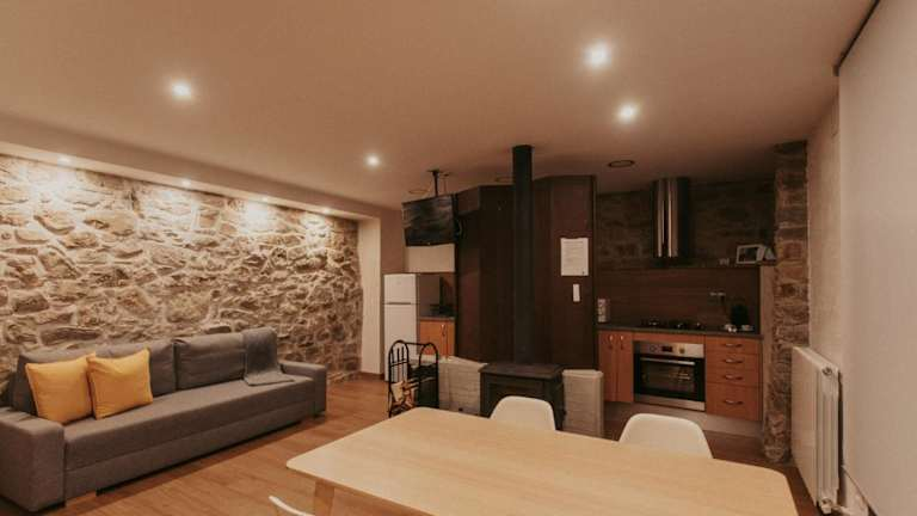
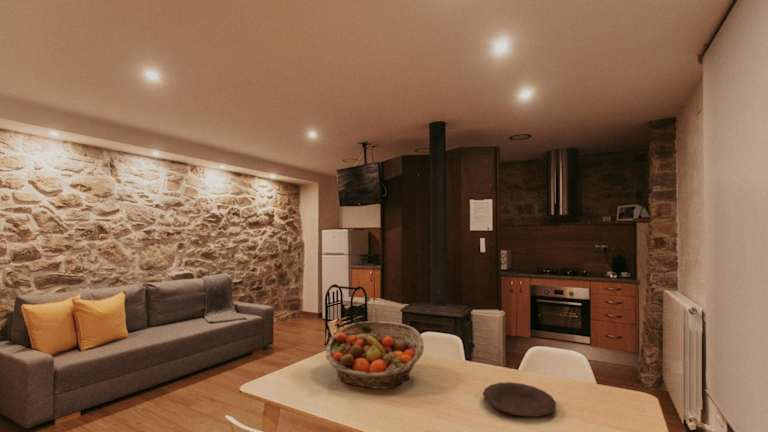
+ plate (518, 400)
+ fruit basket (374, 352)
